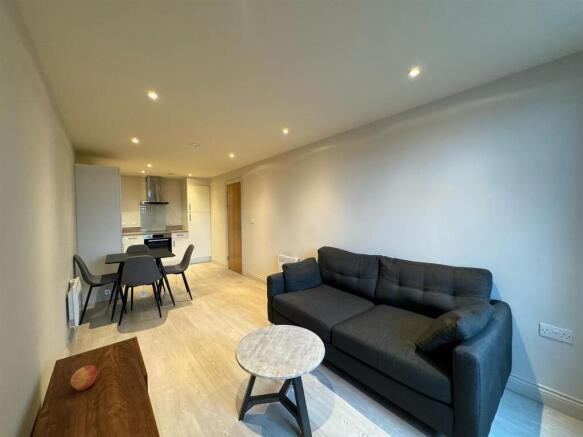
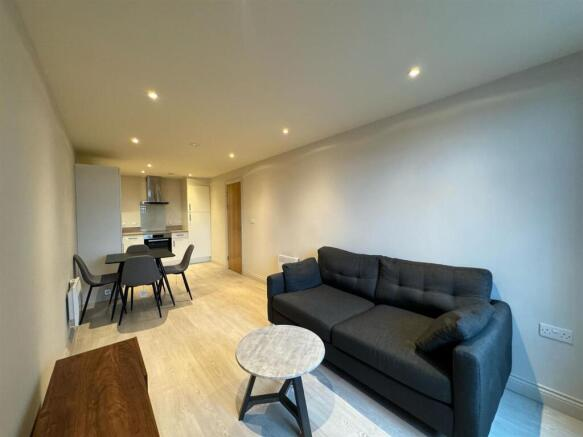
- apple (84, 376)
